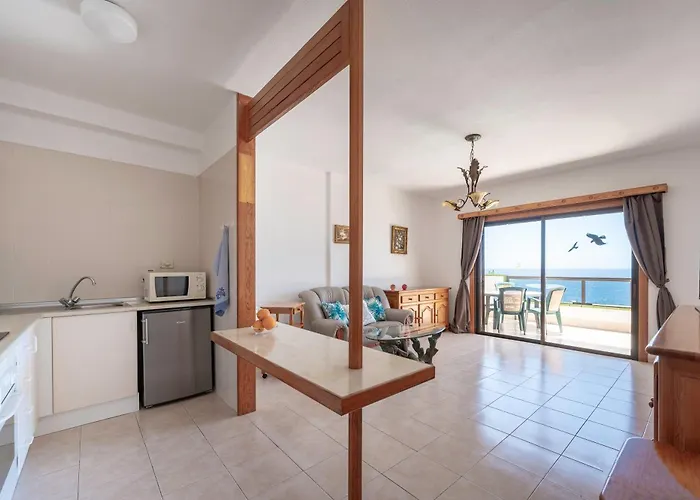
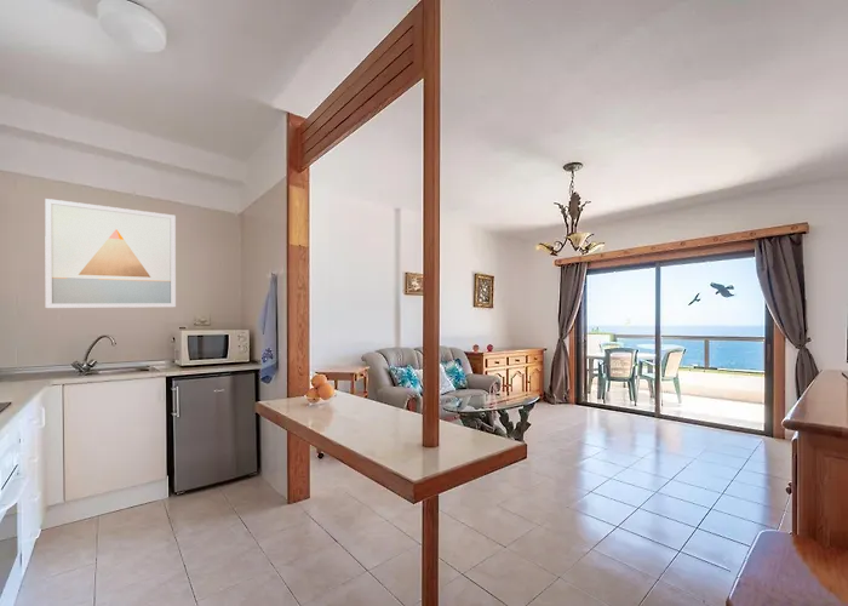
+ wall art (115, 257)
